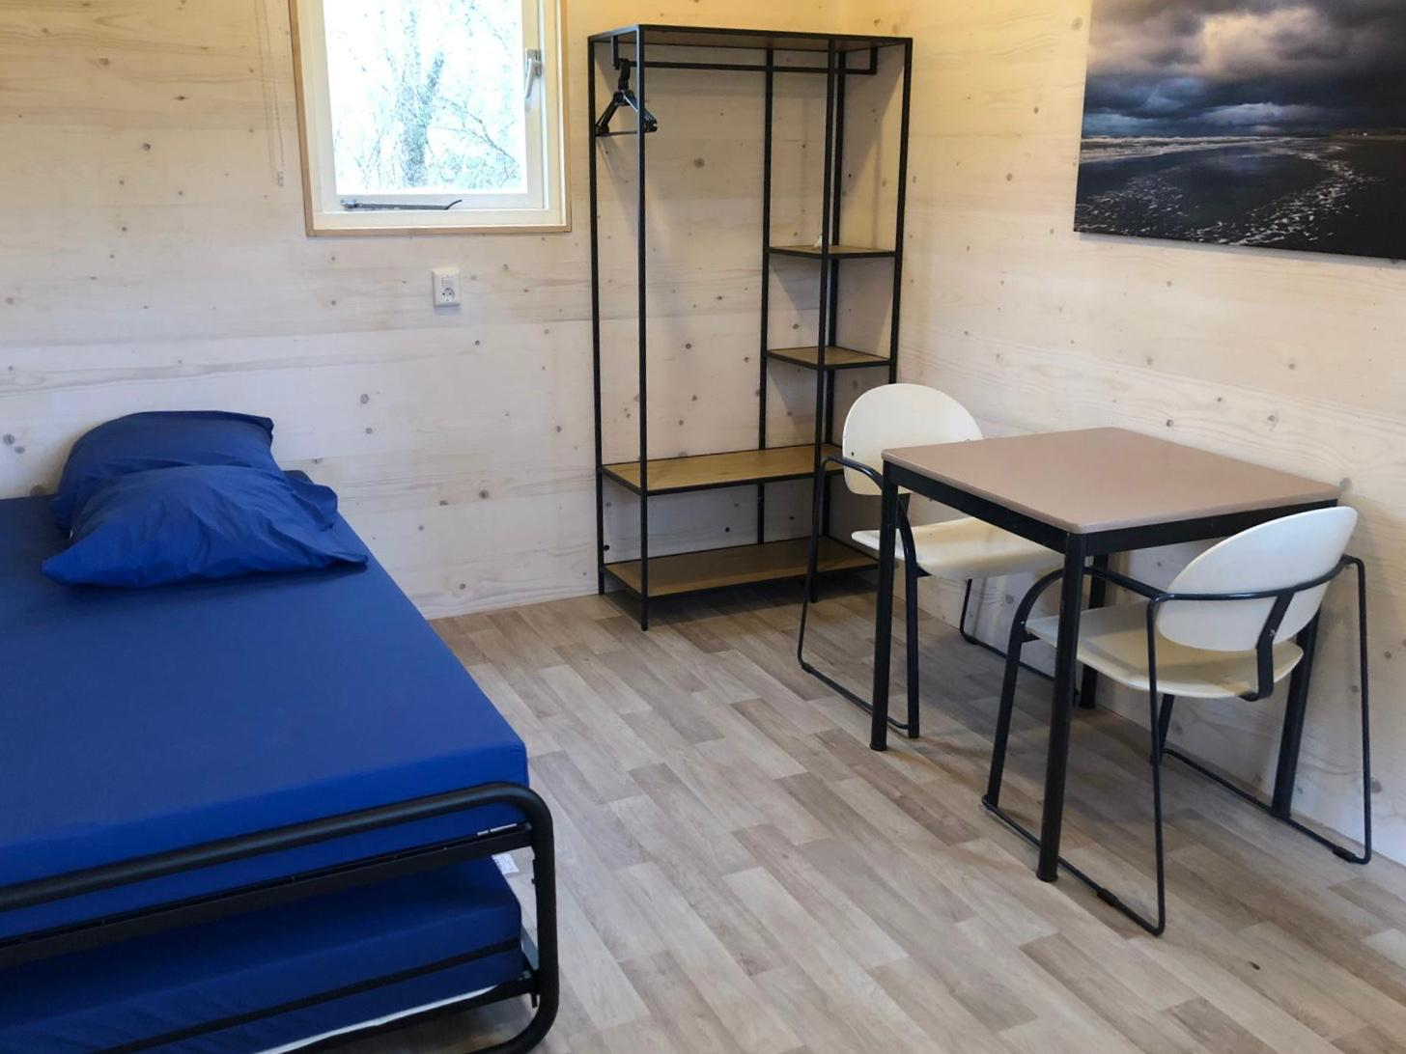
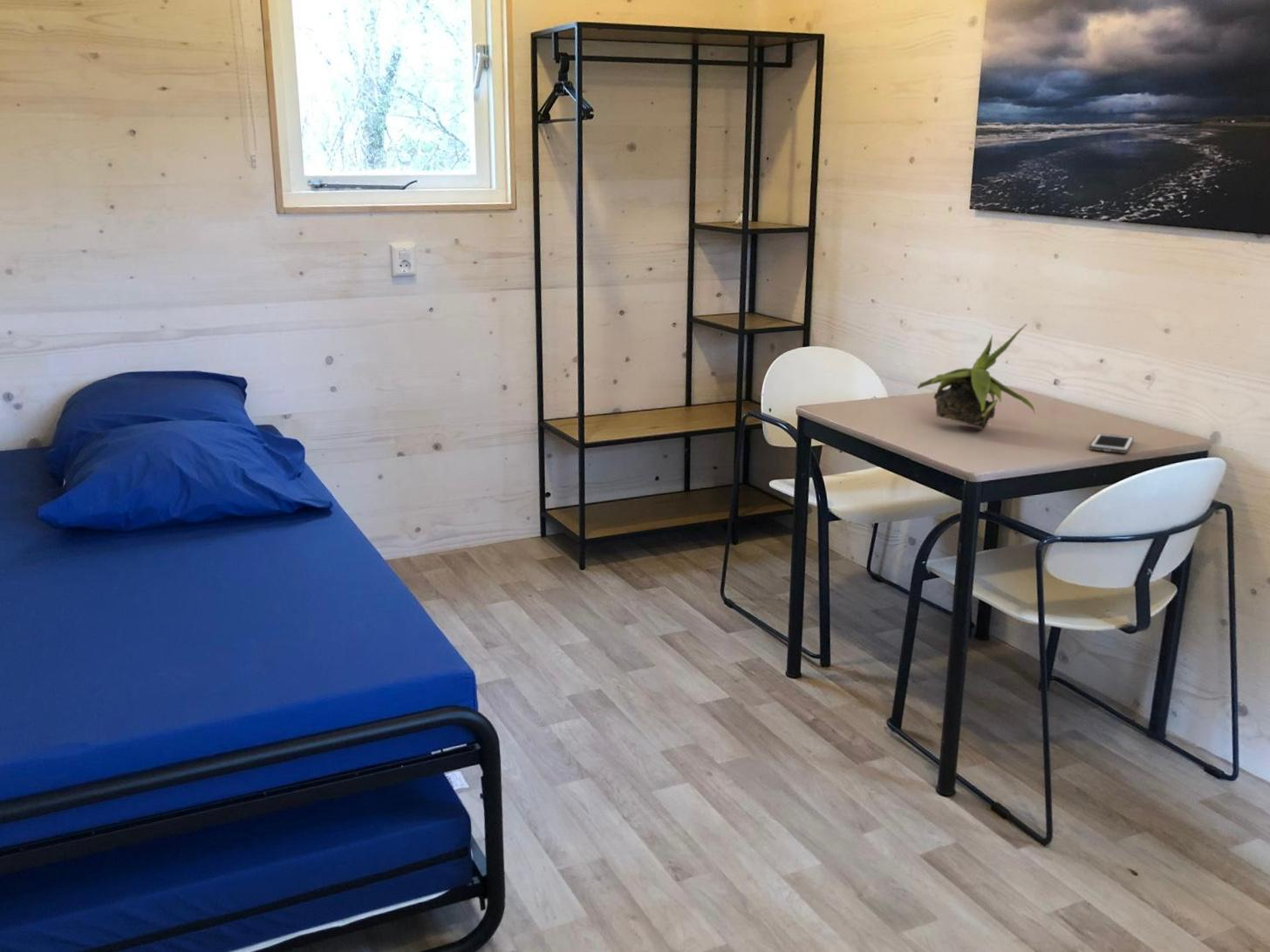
+ potted plant (971, 374)
+ cell phone (1111, 443)
